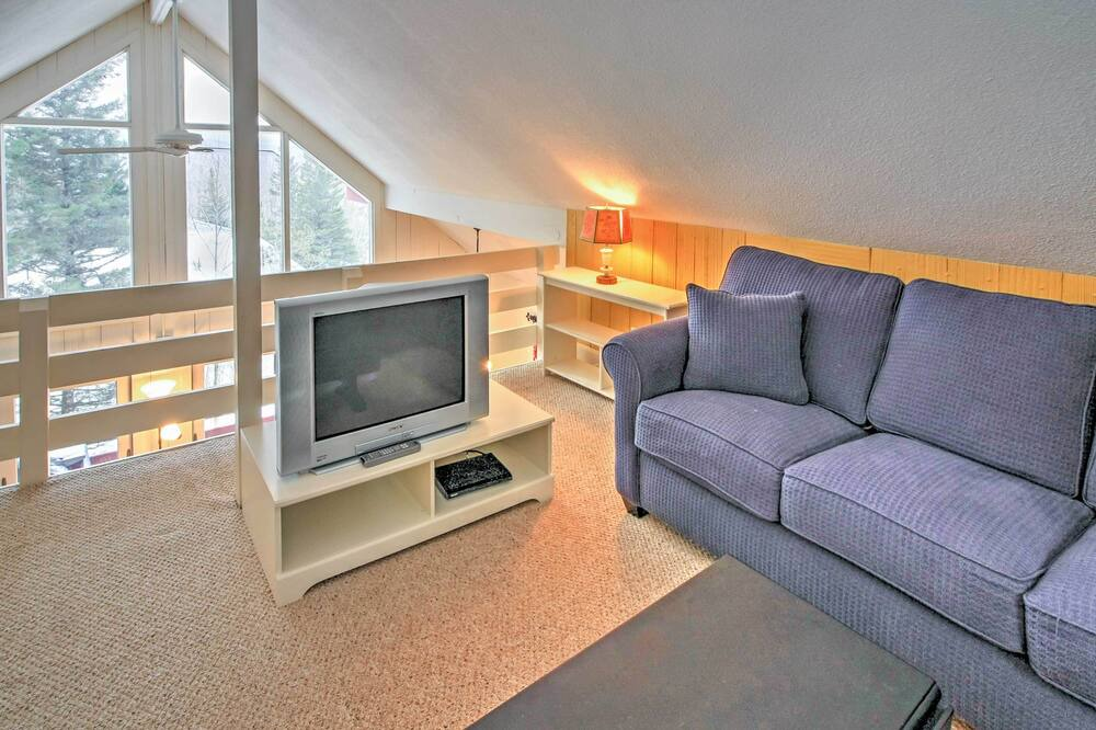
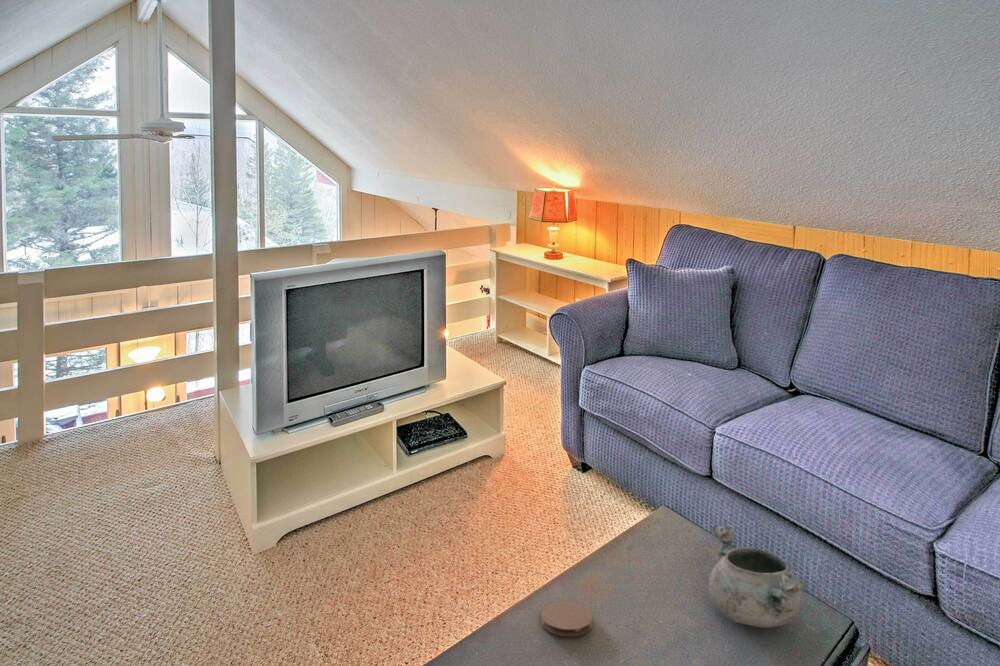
+ coaster (566, 618)
+ decorative bowl (756, 583)
